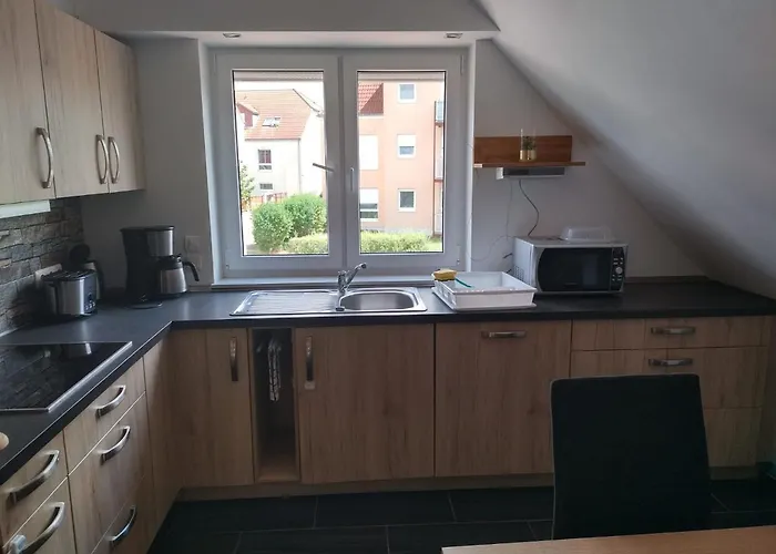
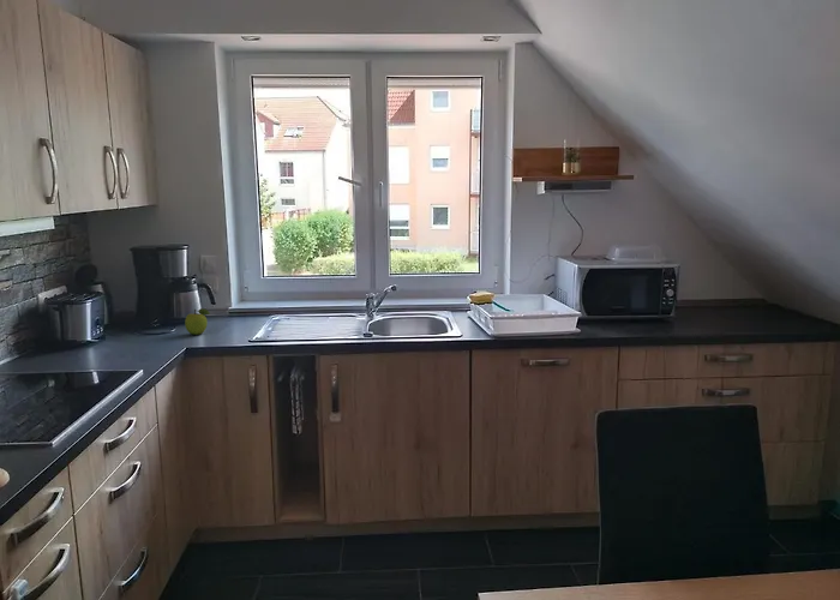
+ fruit (197, 320)
